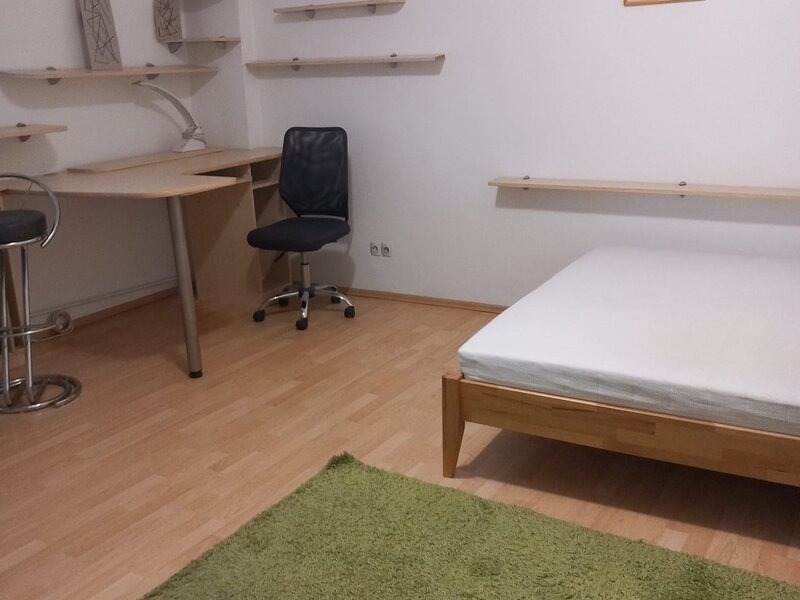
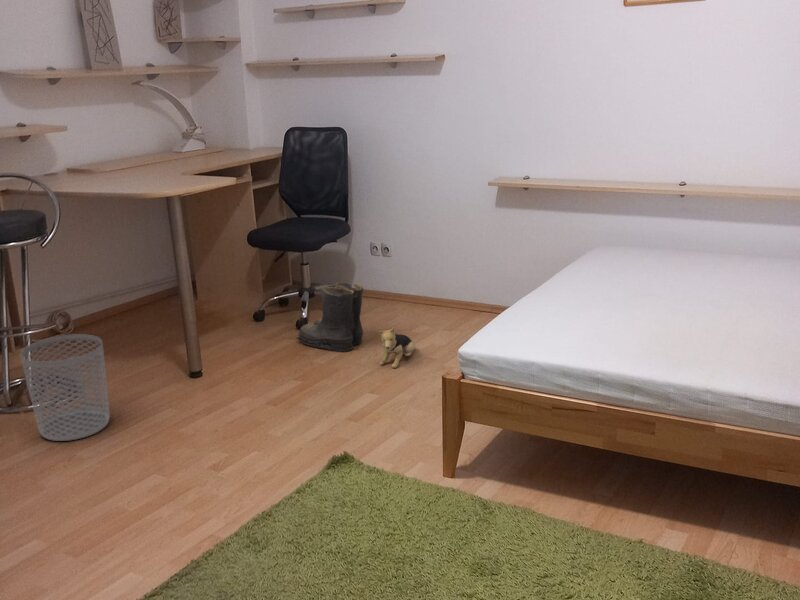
+ plush toy (398, 339)
+ boots (331, 313)
+ waste bin (68, 387)
